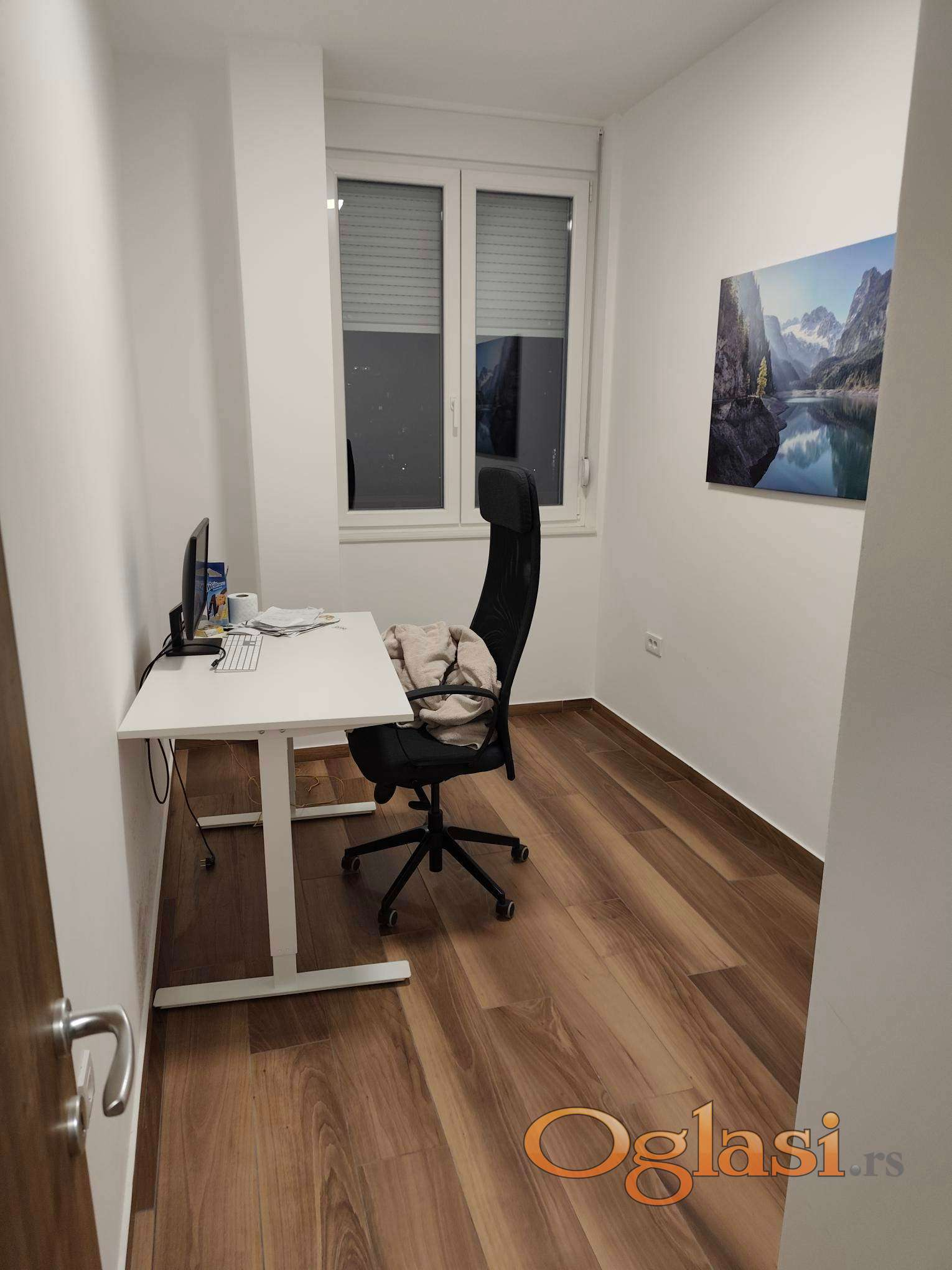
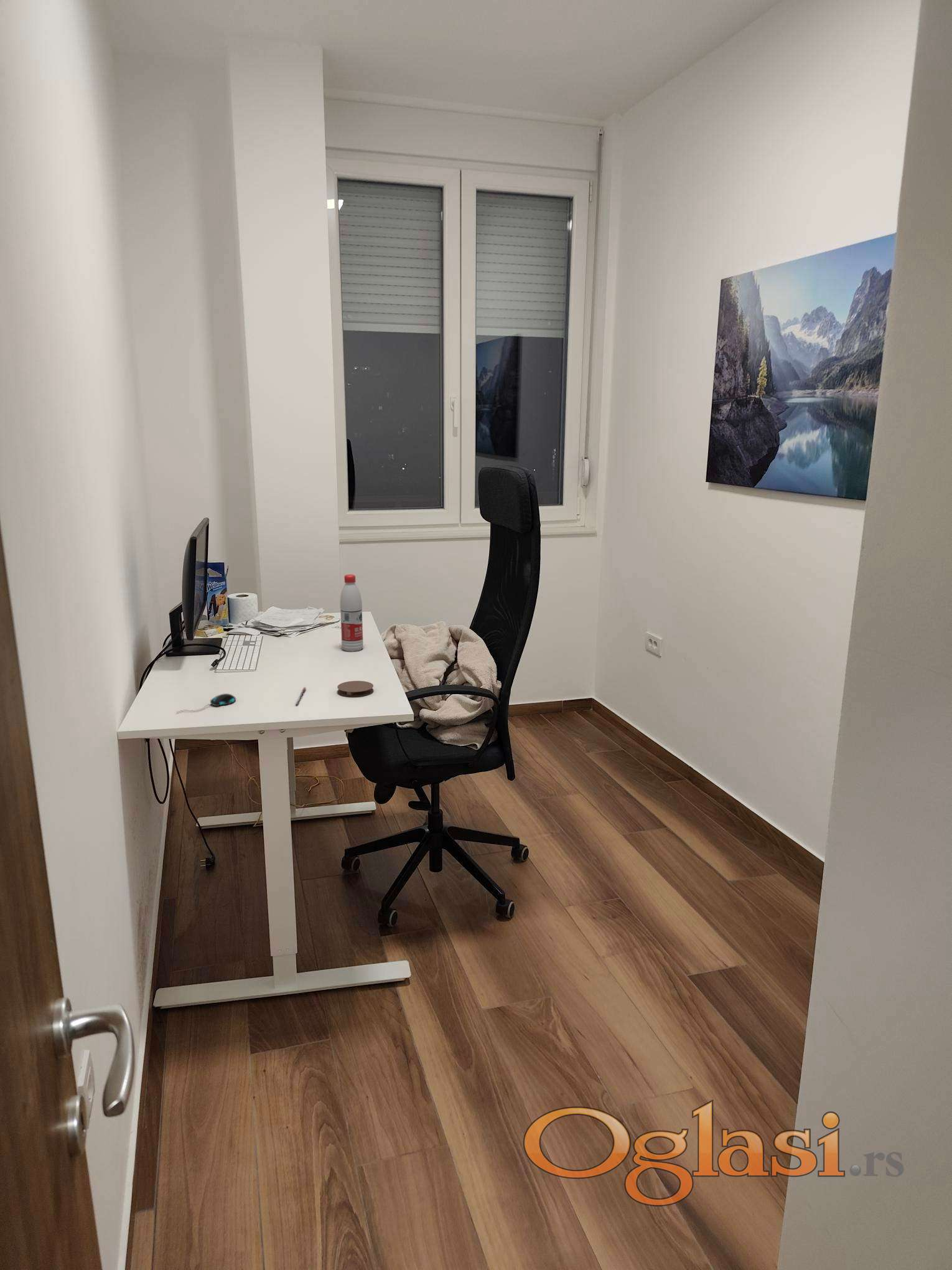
+ pen (301, 695)
+ water bottle (351, 613)
+ coaster (355, 689)
+ mouse (210, 701)
